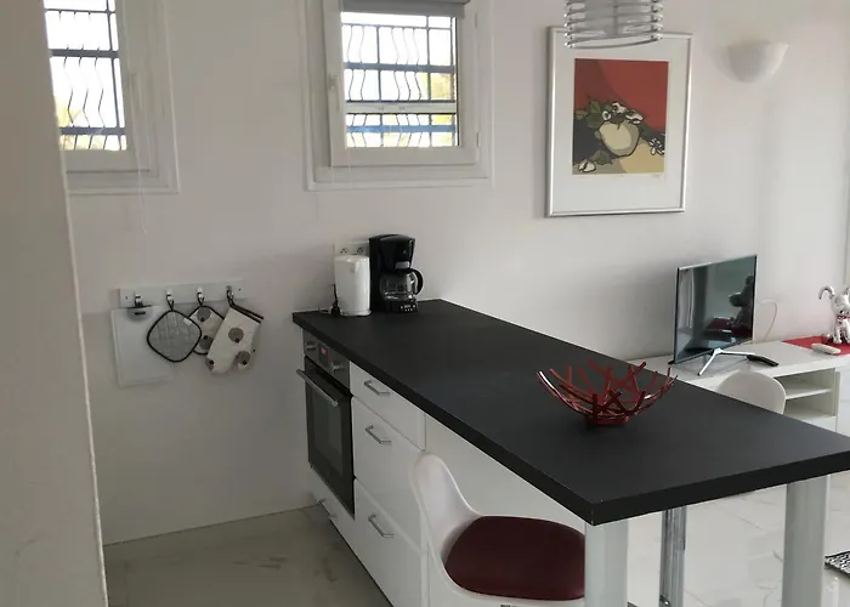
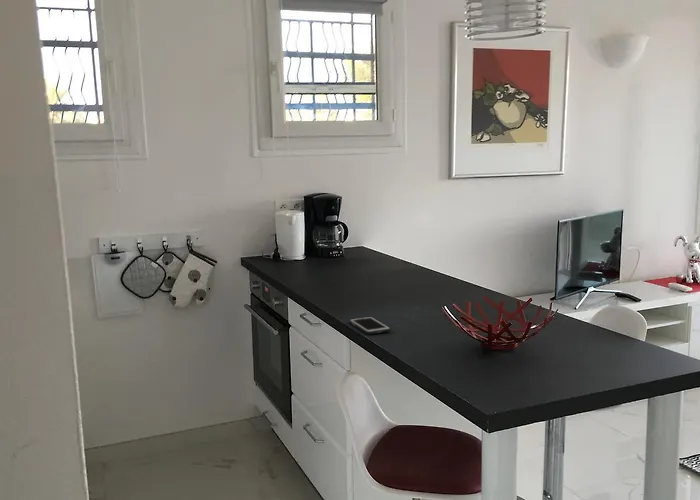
+ cell phone (369, 325)
